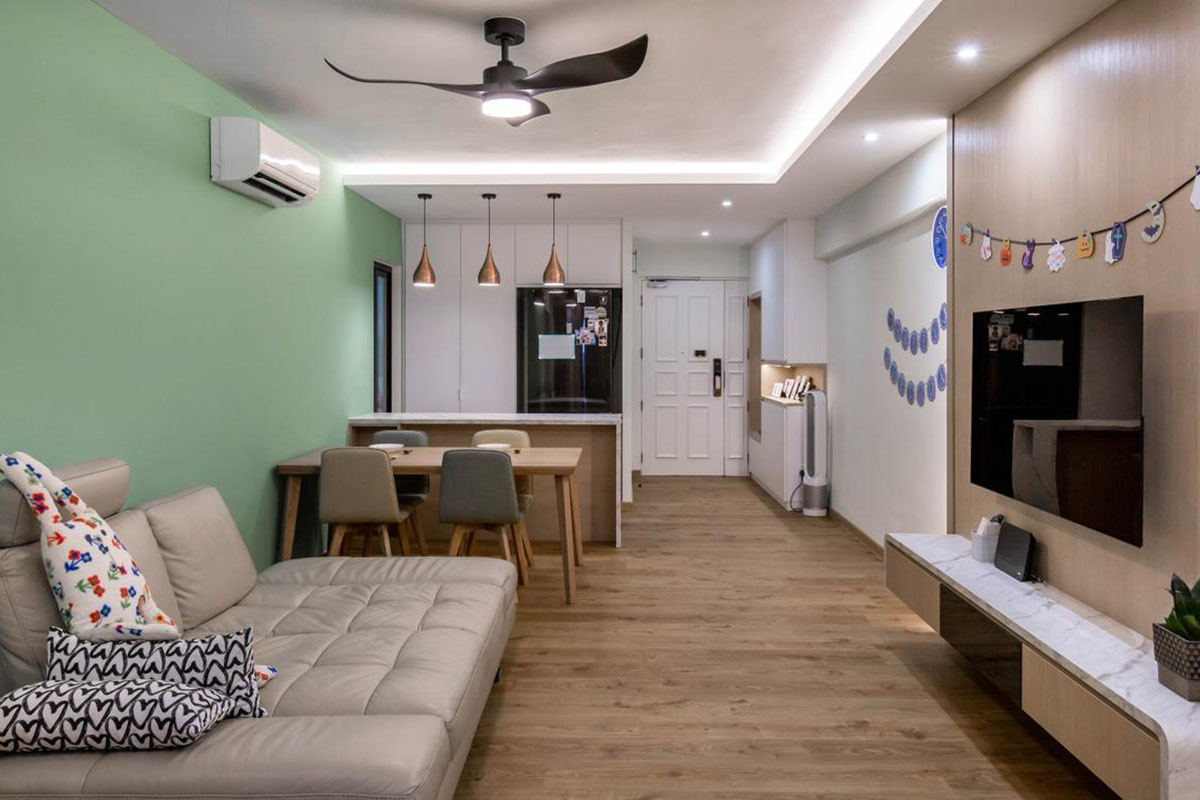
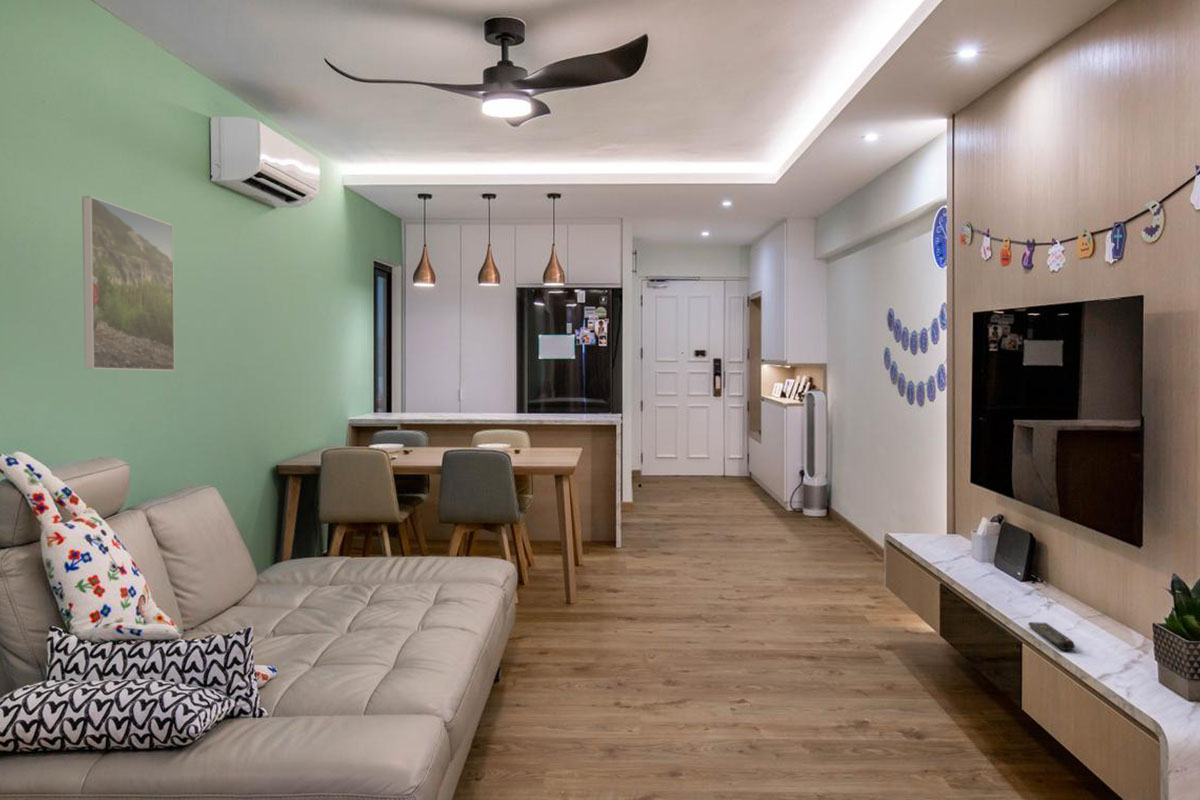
+ remote control (1050, 634)
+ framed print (132, 290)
